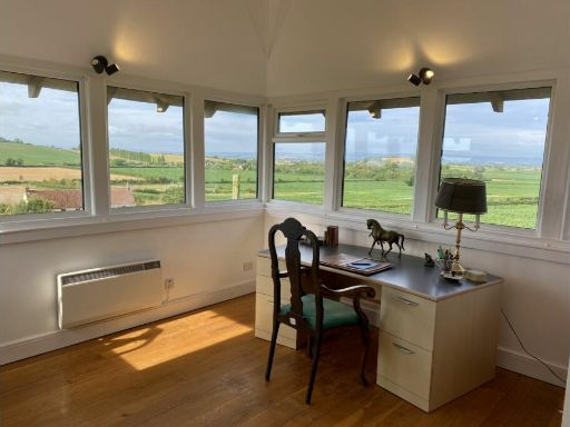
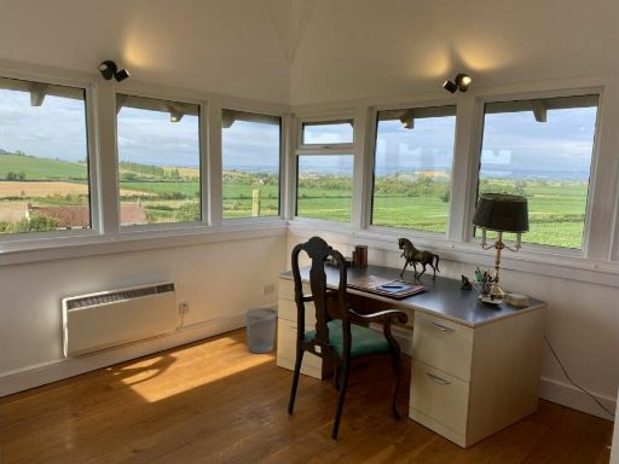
+ wastebasket (260, 330)
